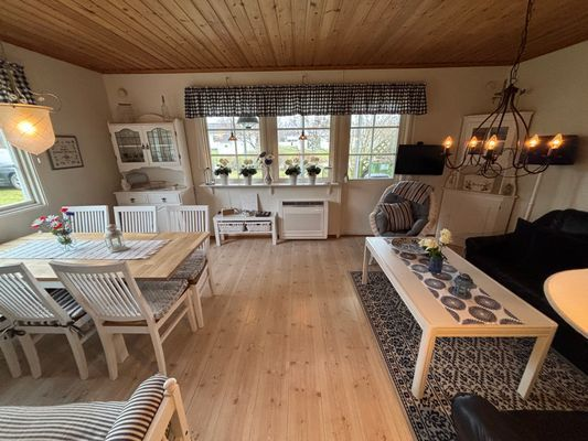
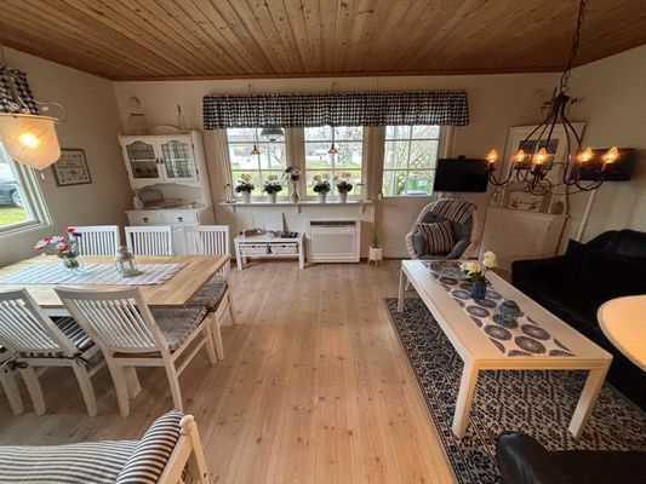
+ house plant (376, 241)
